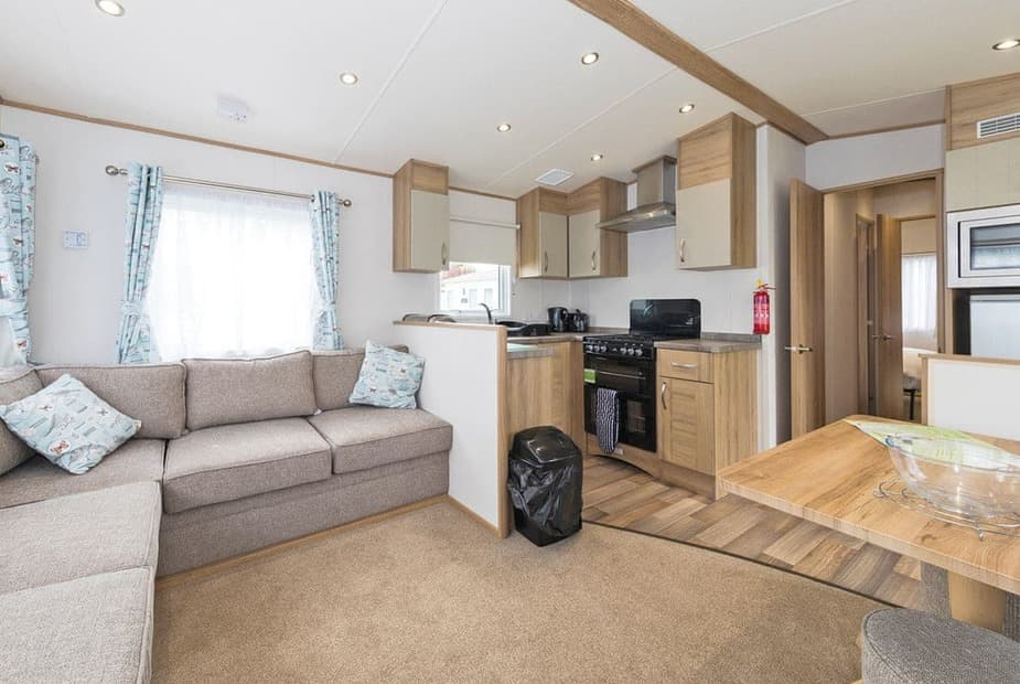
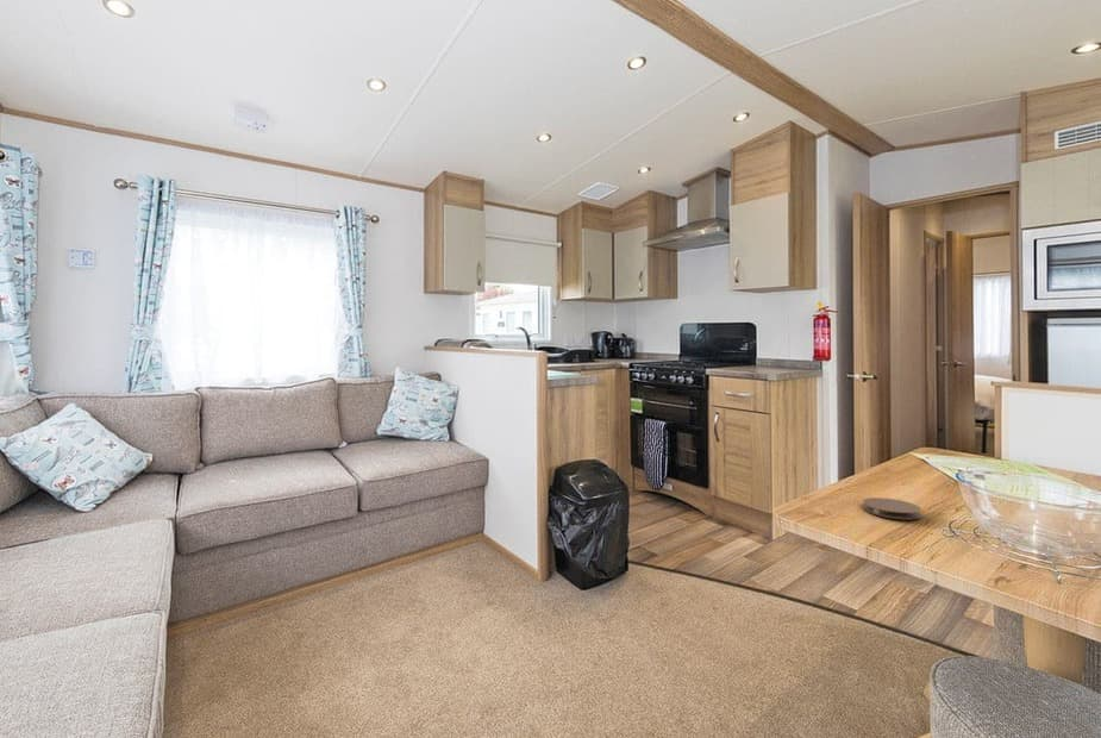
+ coaster (890, 507)
